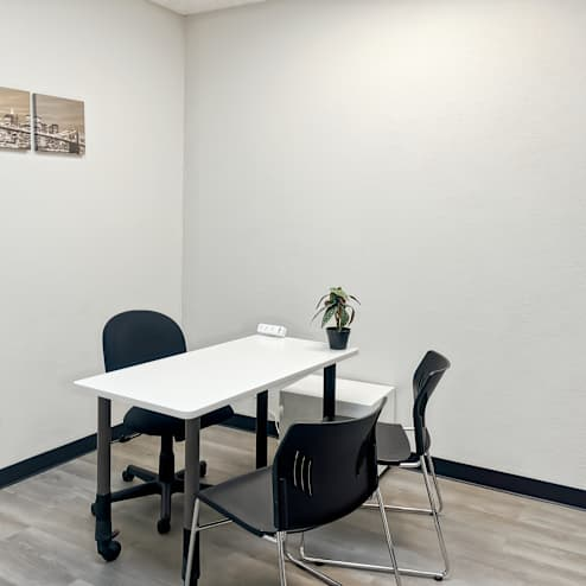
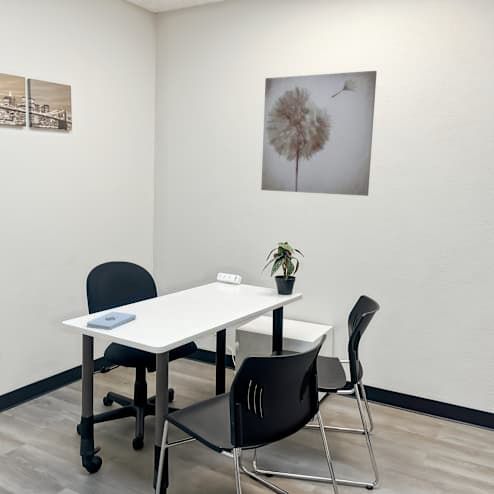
+ wall art (314, 134)
+ notepad (111, 320)
